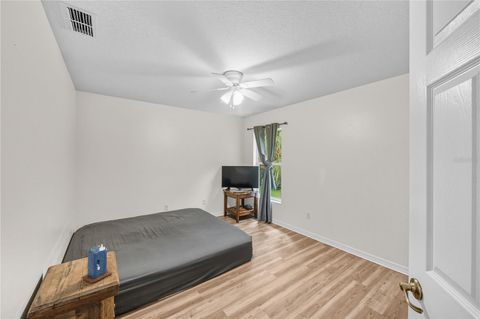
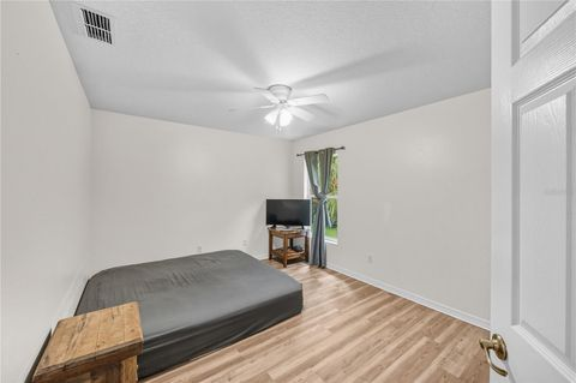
- candle (97, 260)
